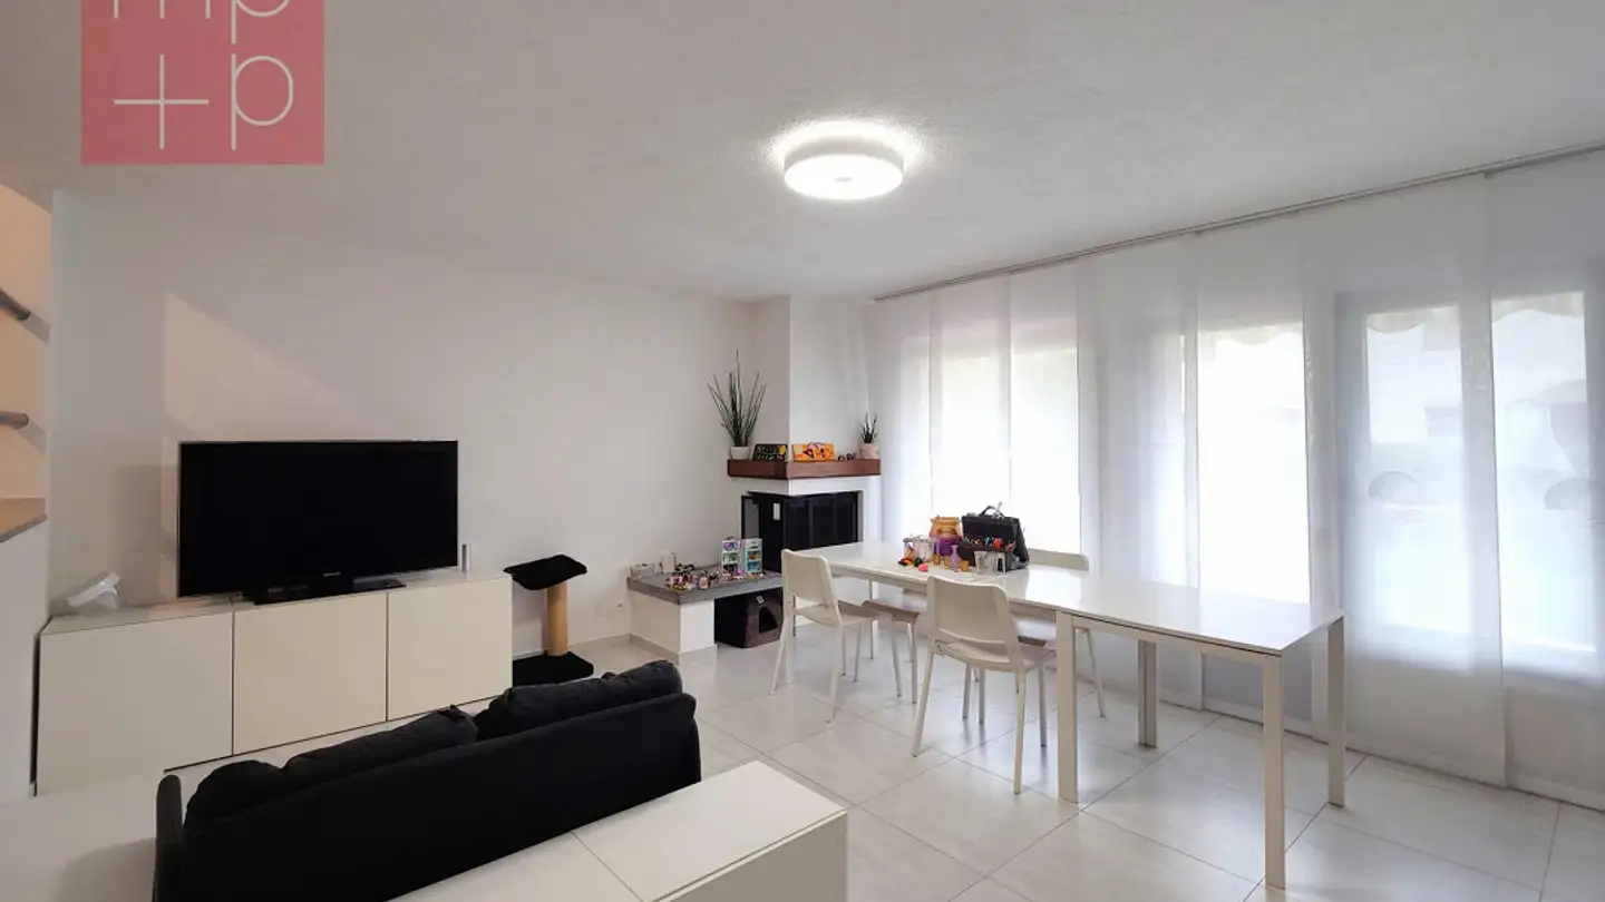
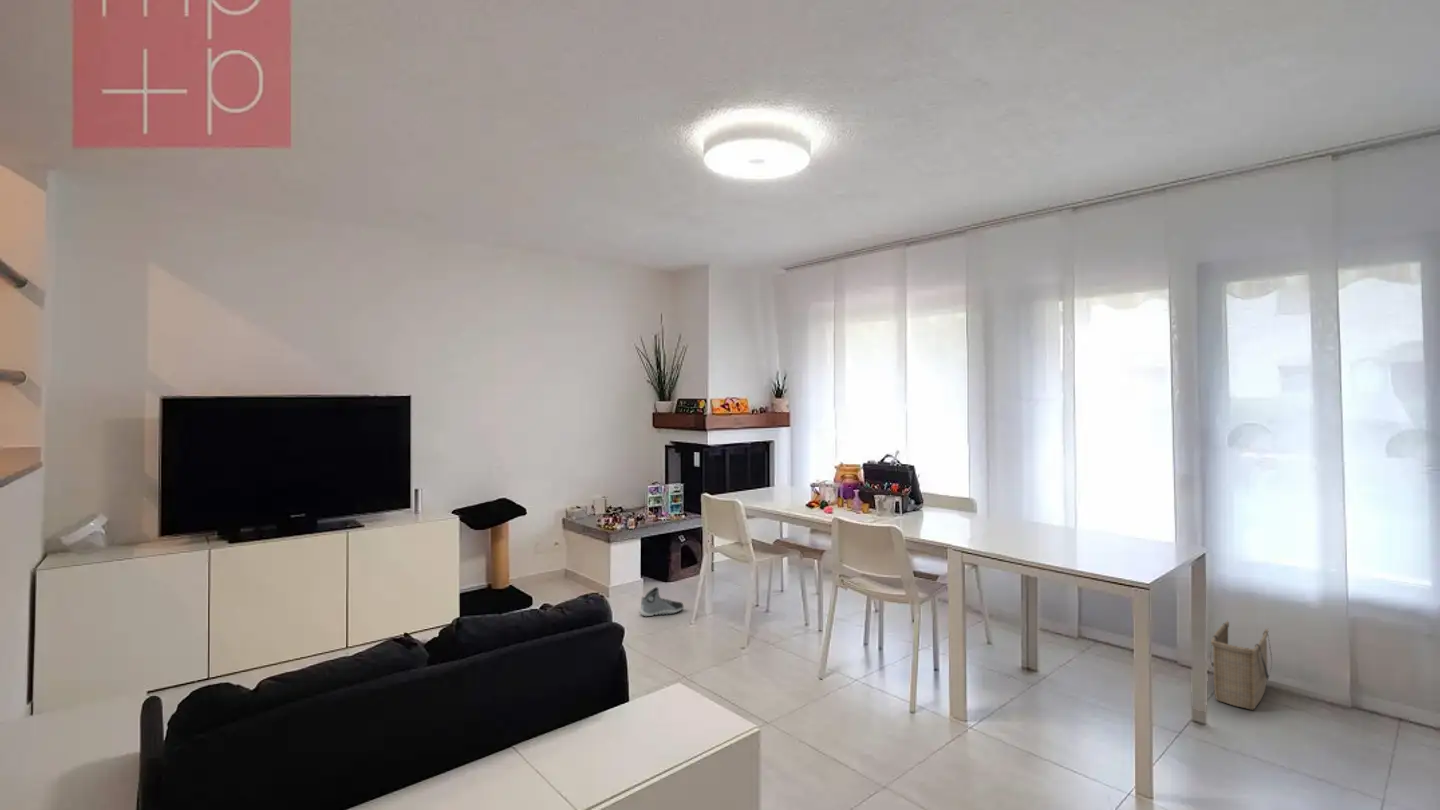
+ basket (1241, 662)
+ sneaker (662, 600)
